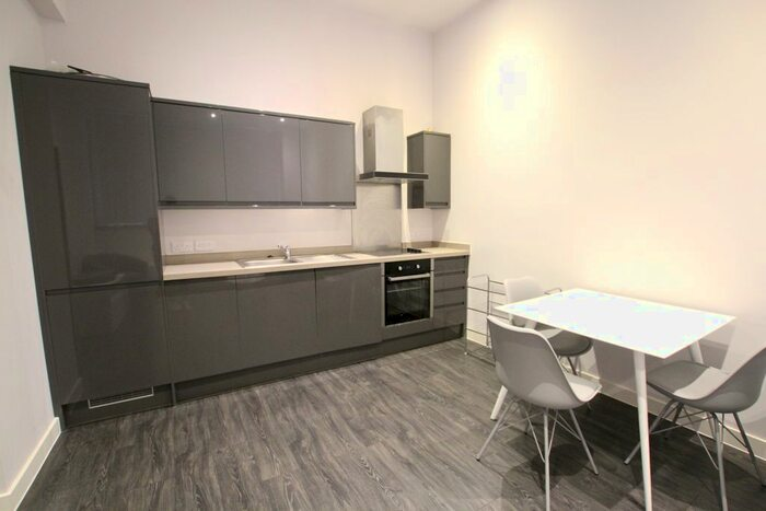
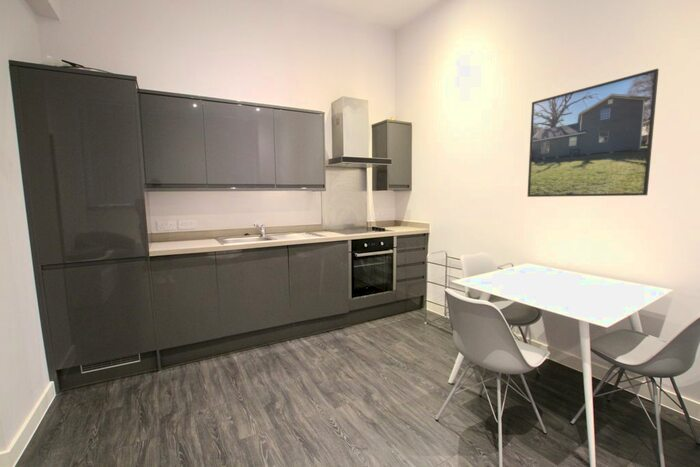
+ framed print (582, 143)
